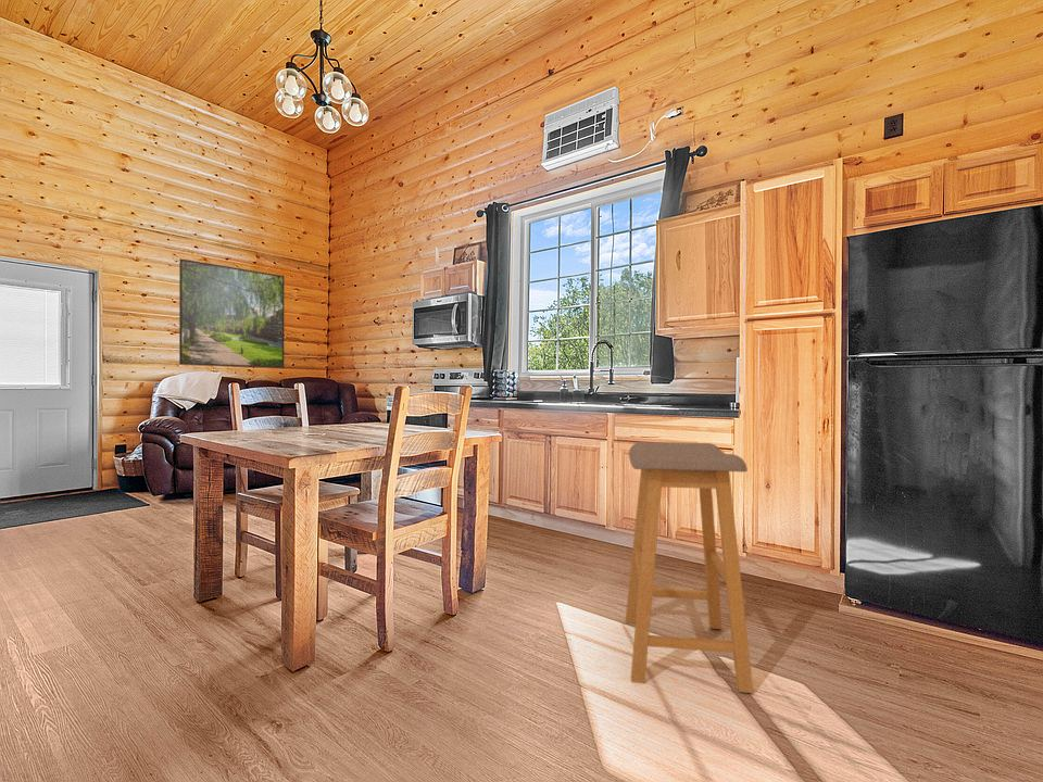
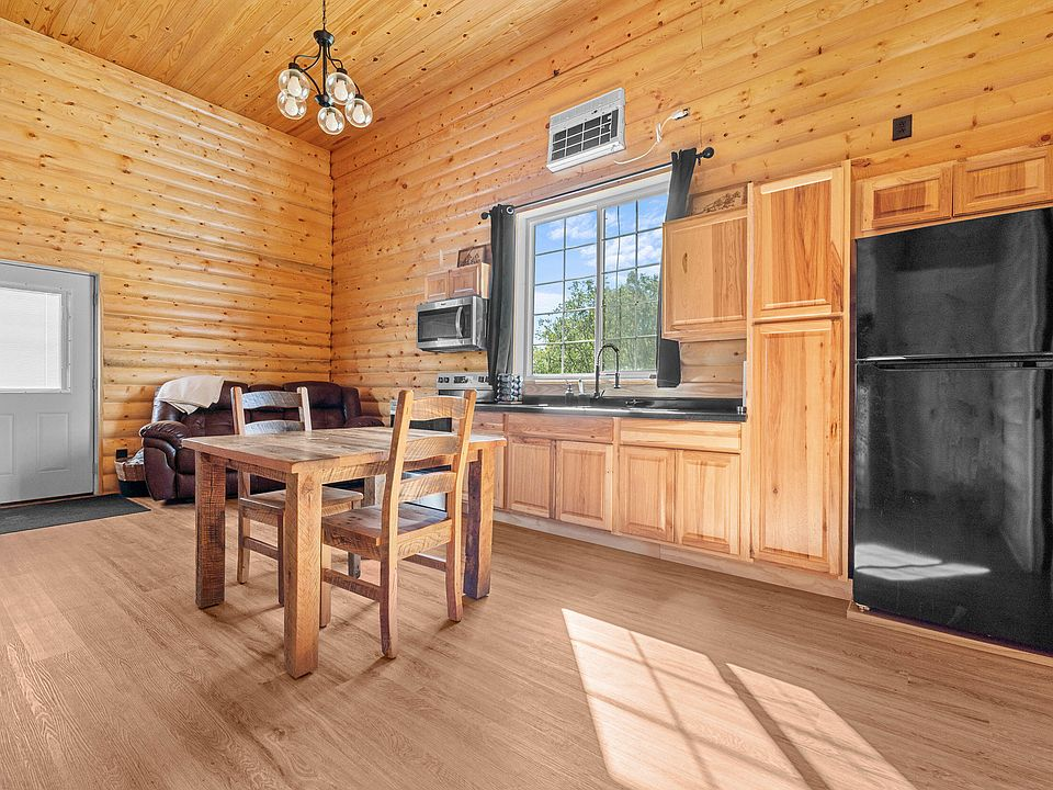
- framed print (235, 317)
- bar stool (703, 545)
